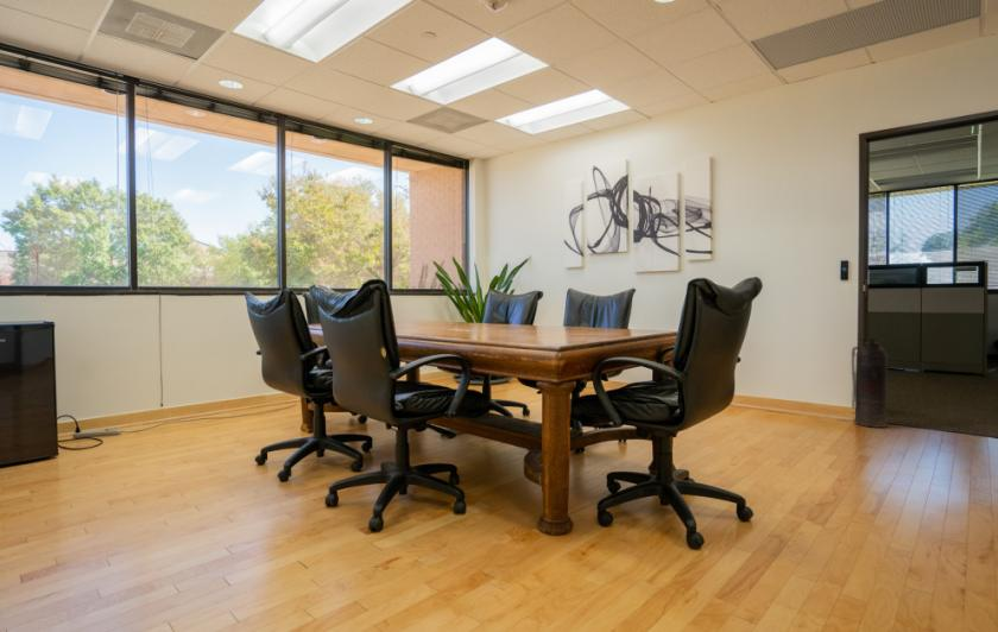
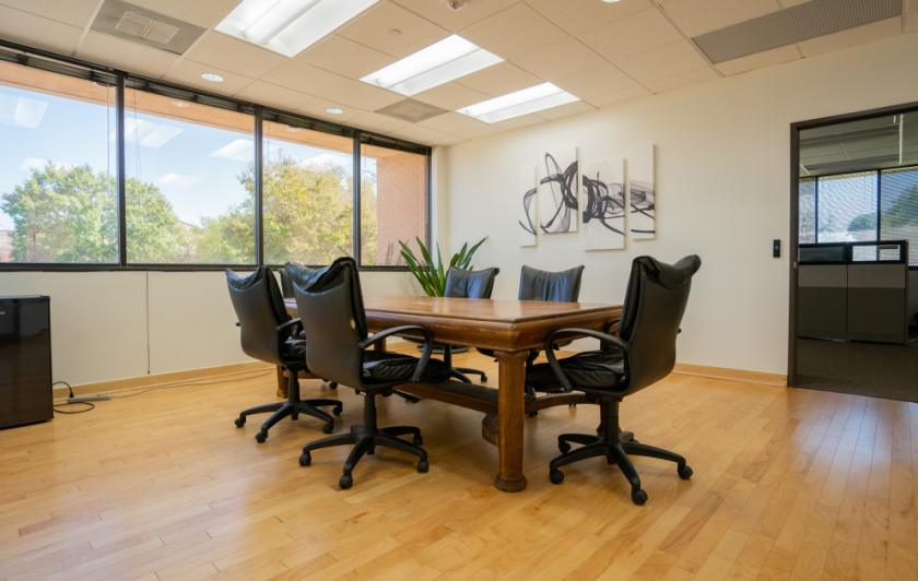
- fire extinguisher (868, 380)
